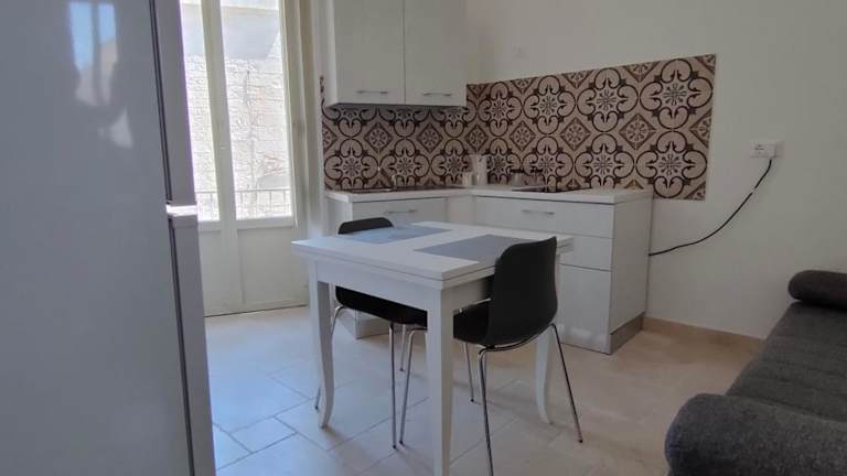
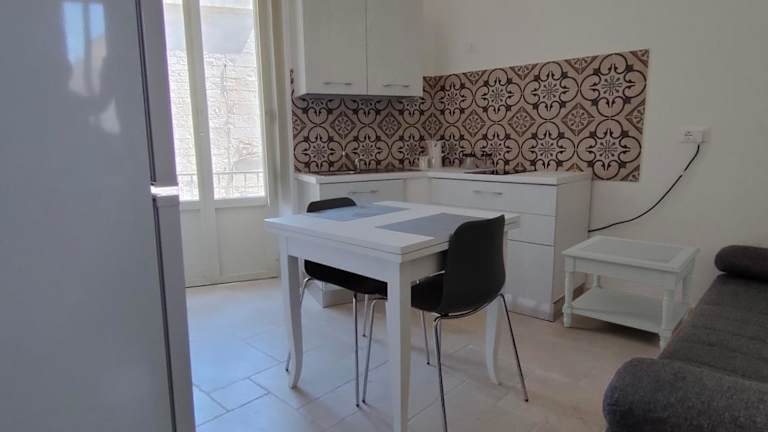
+ side table (628, 292)
